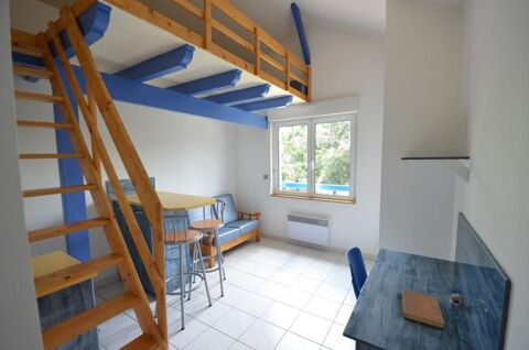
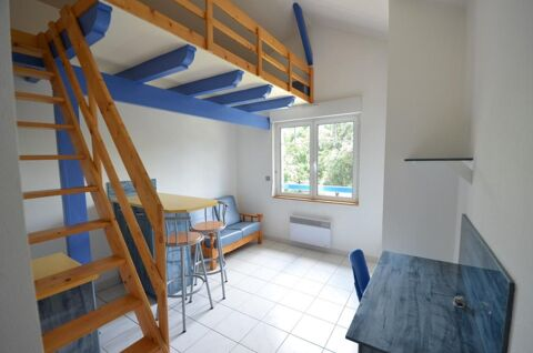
- notebook (420, 306)
